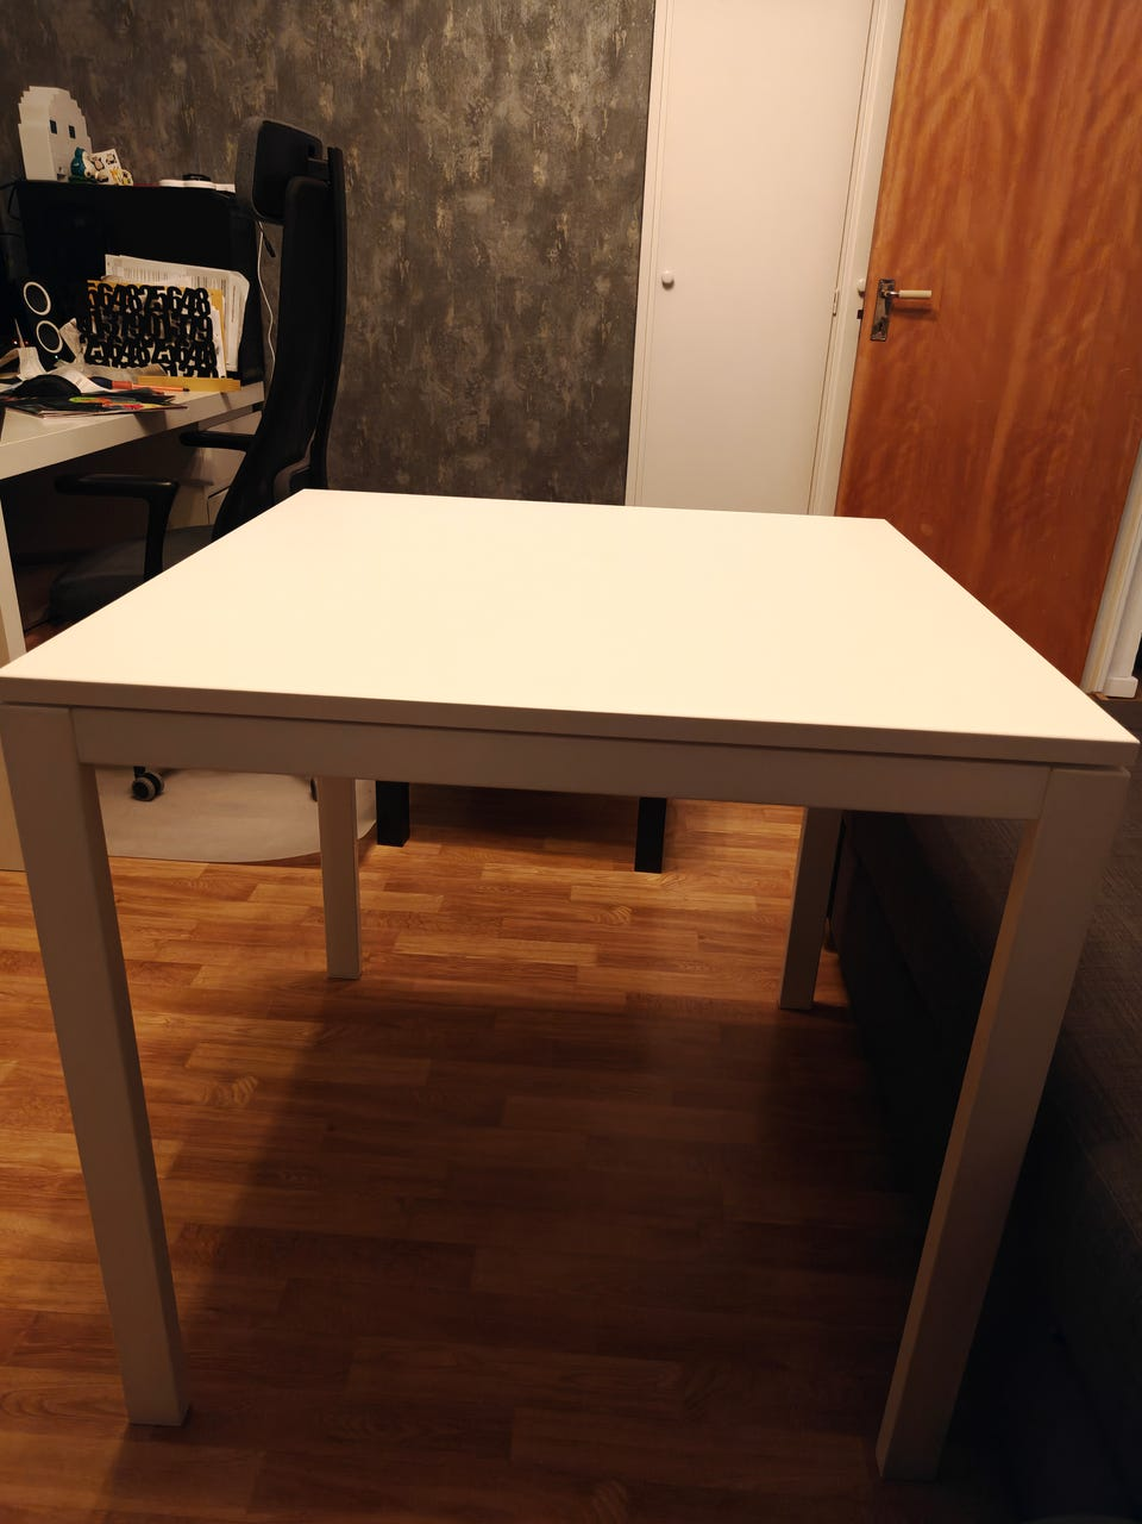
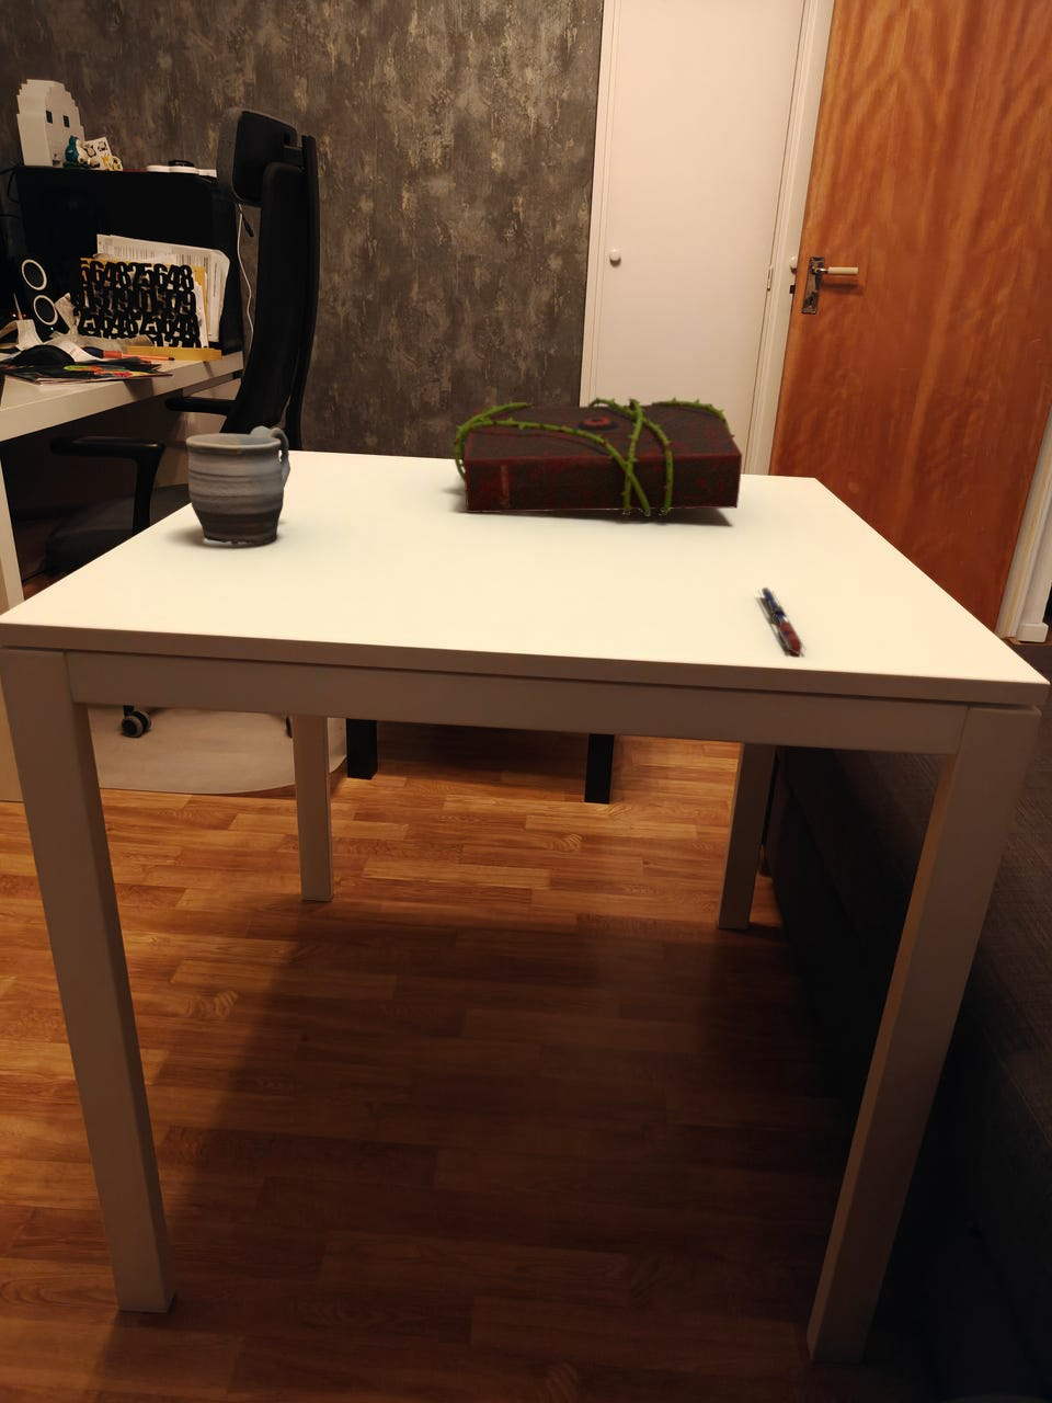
+ mug (244, 483)
+ book (597, 452)
+ pen (779, 615)
